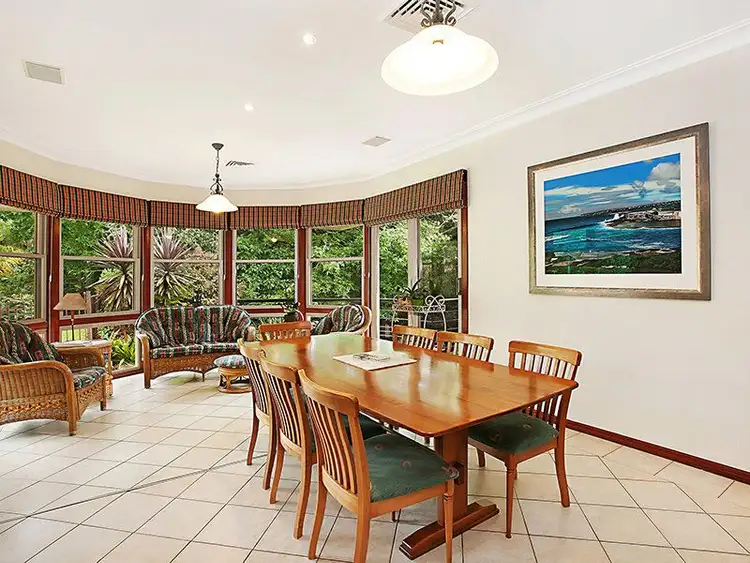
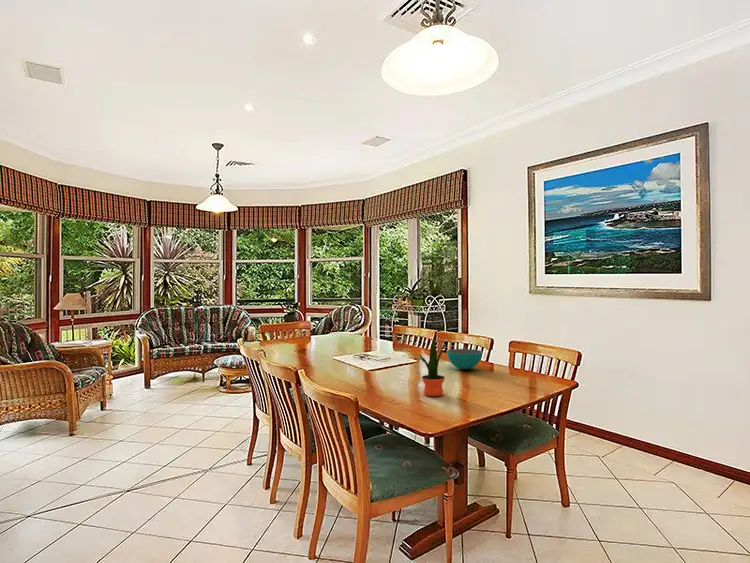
+ bowl (464, 360)
+ potted plant (432, 365)
